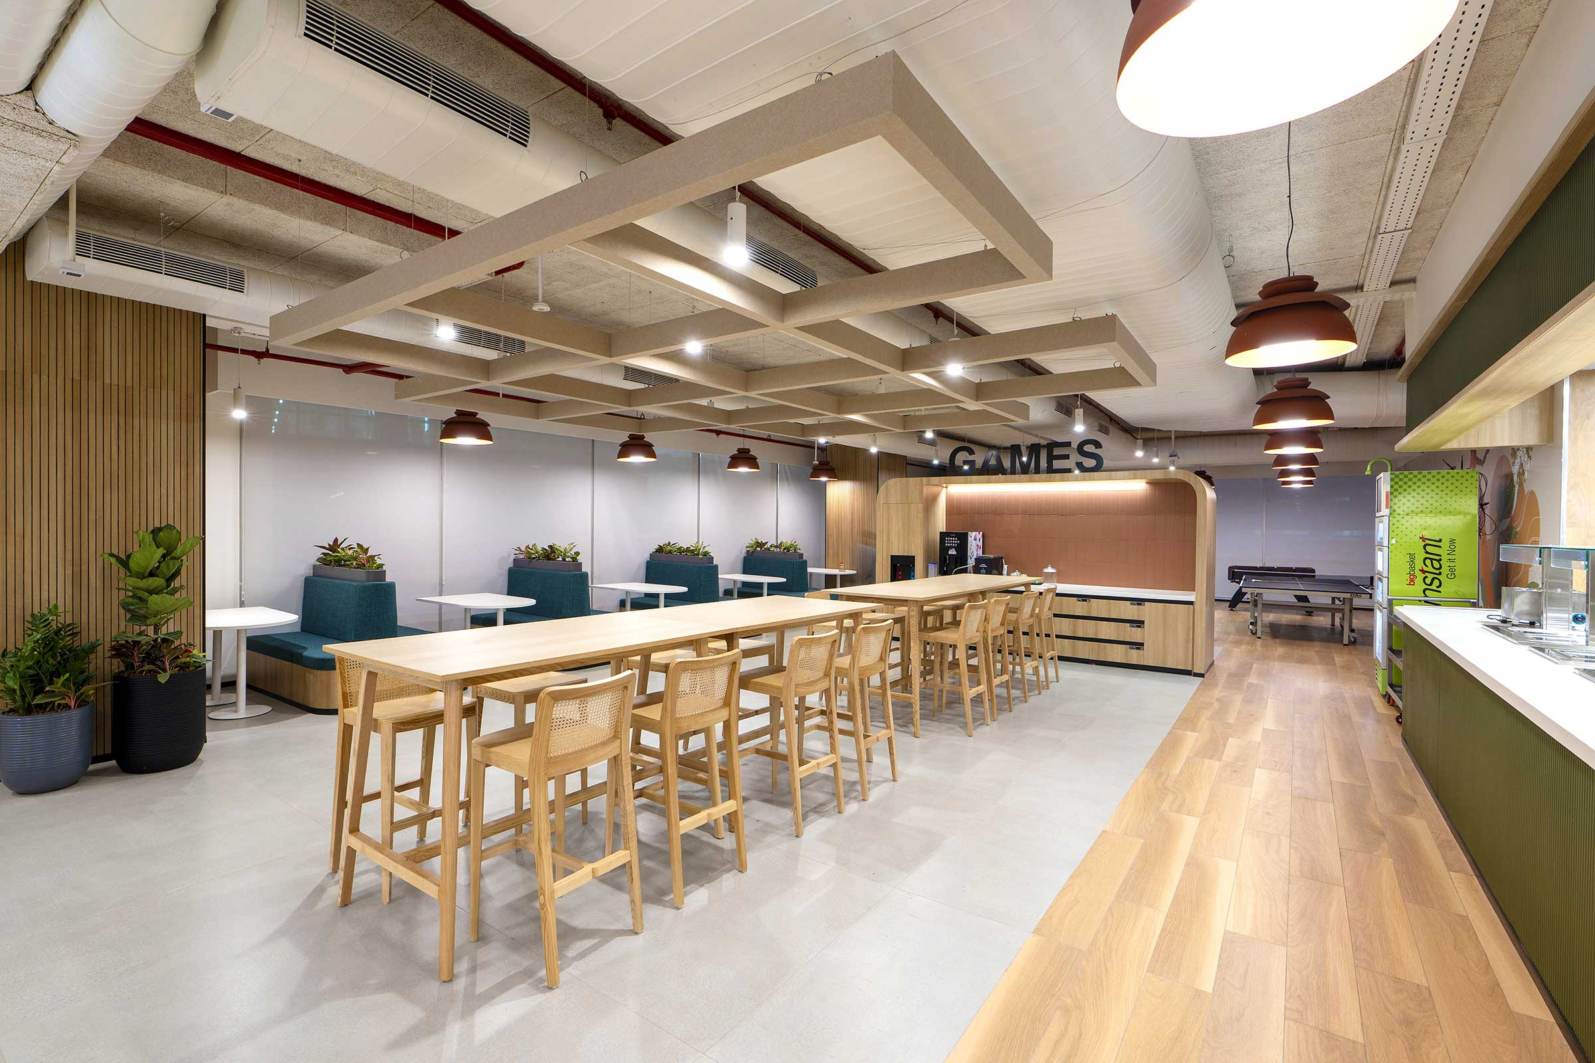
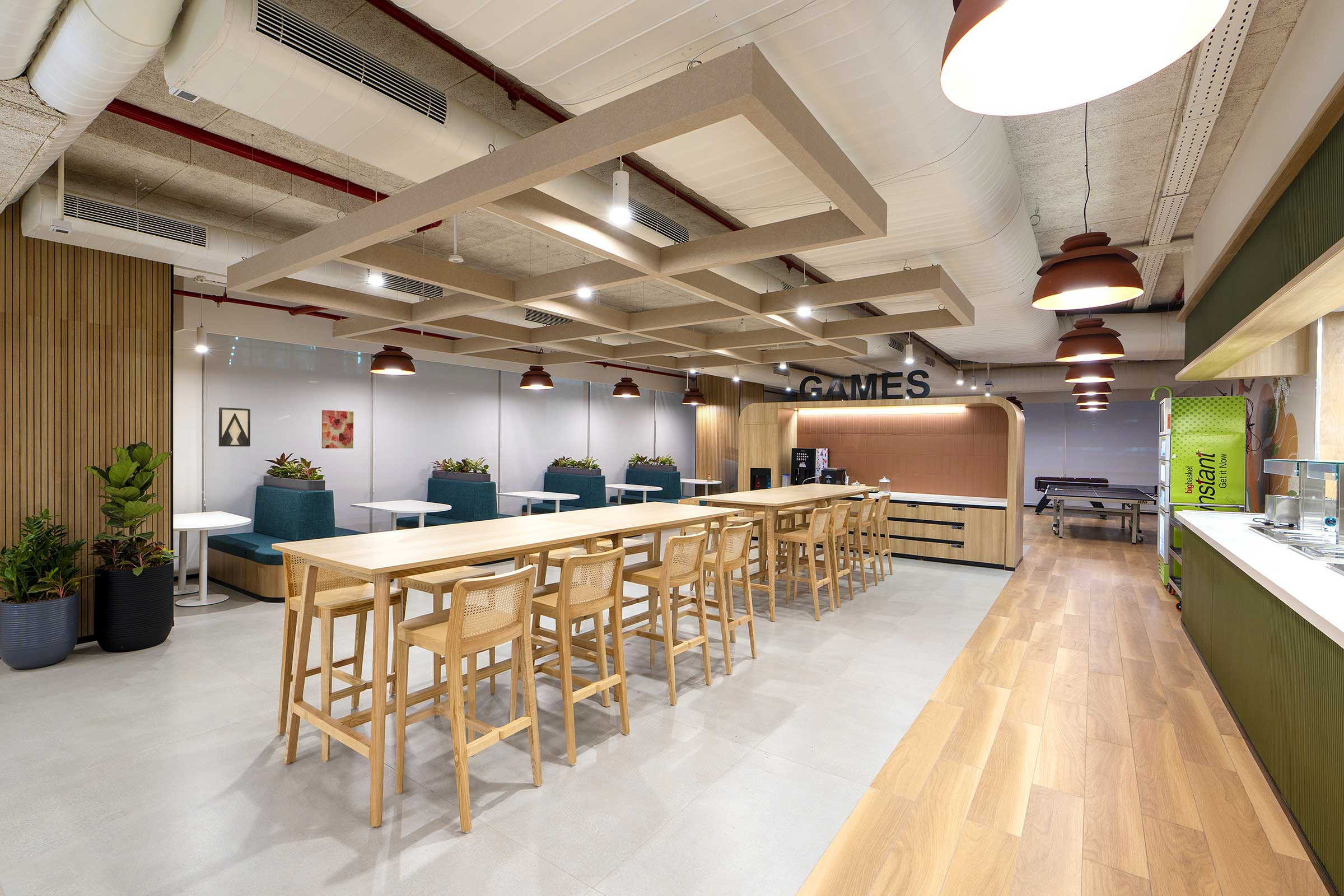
+ wall art (235, 427)
+ wall art (338, 430)
